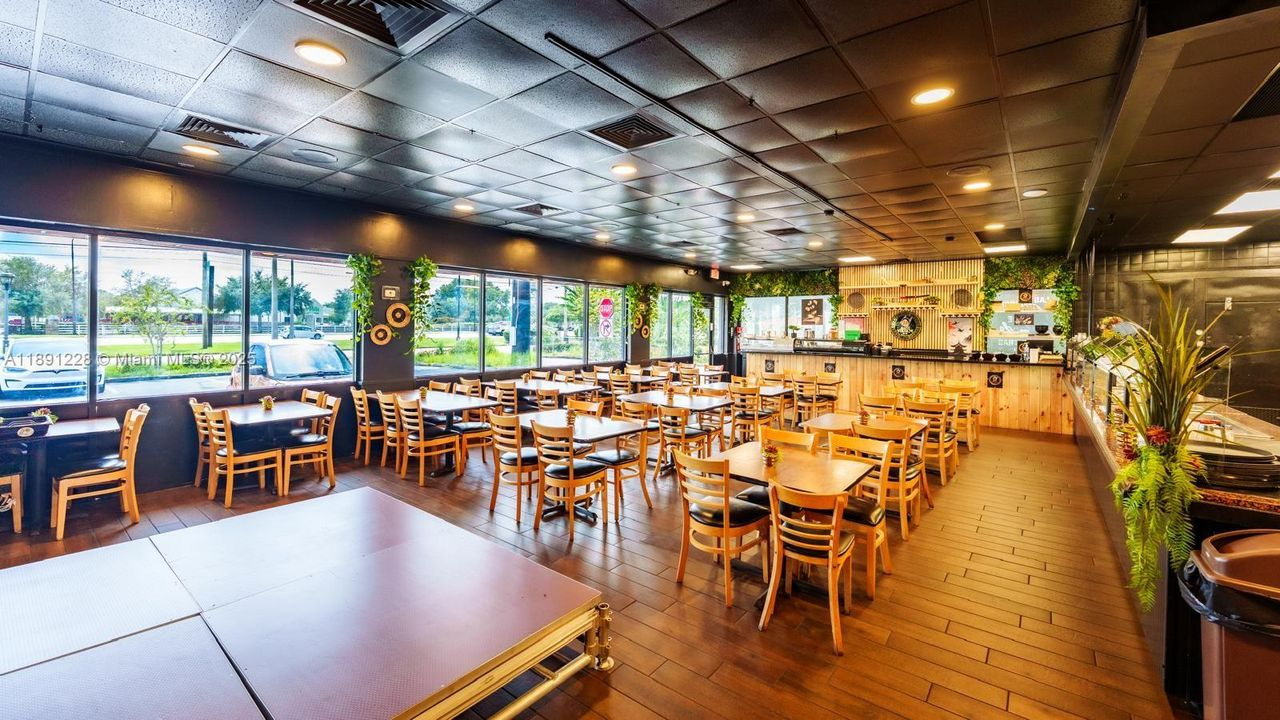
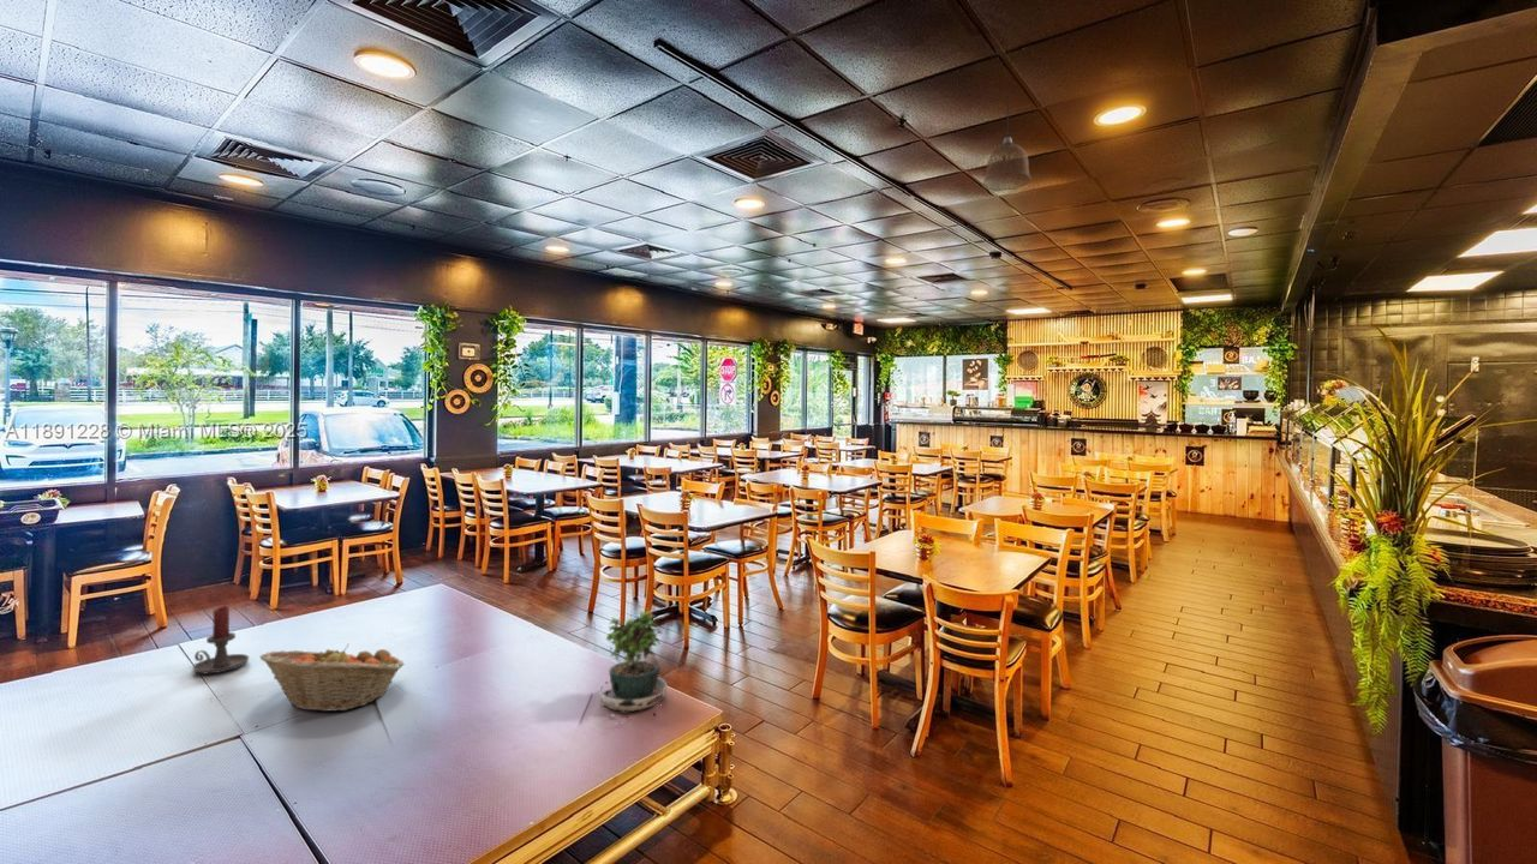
+ fruit basket (334, 670)
+ pendant lamp (1006, 139)
+ potted plant (634, 656)
+ candle holder (216, 636)
